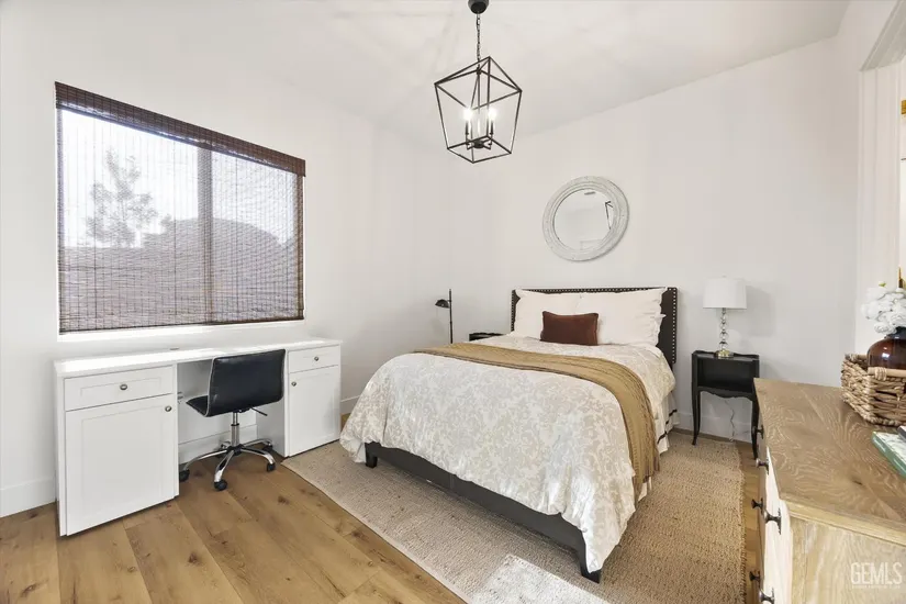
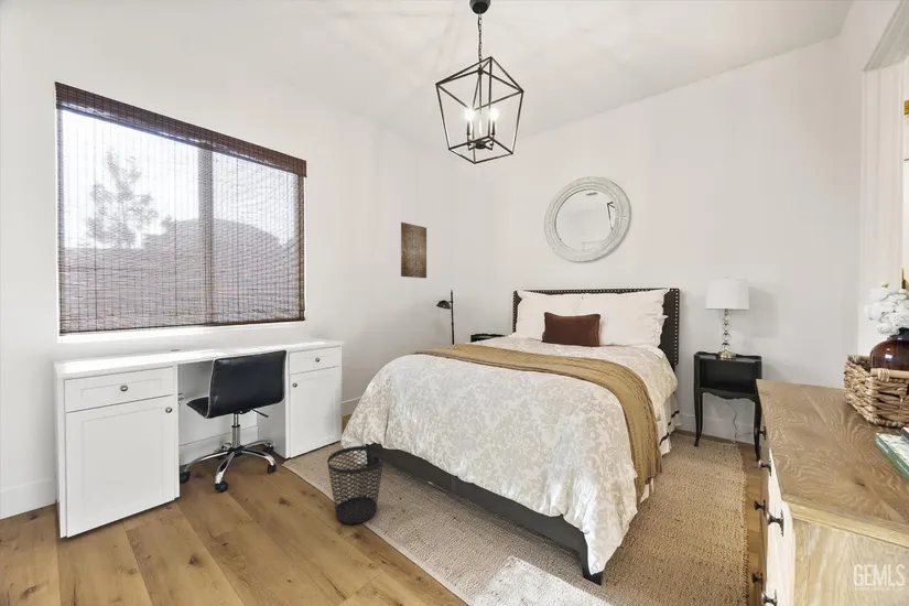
+ wall art (413, 251)
+ wastebasket (356, 485)
